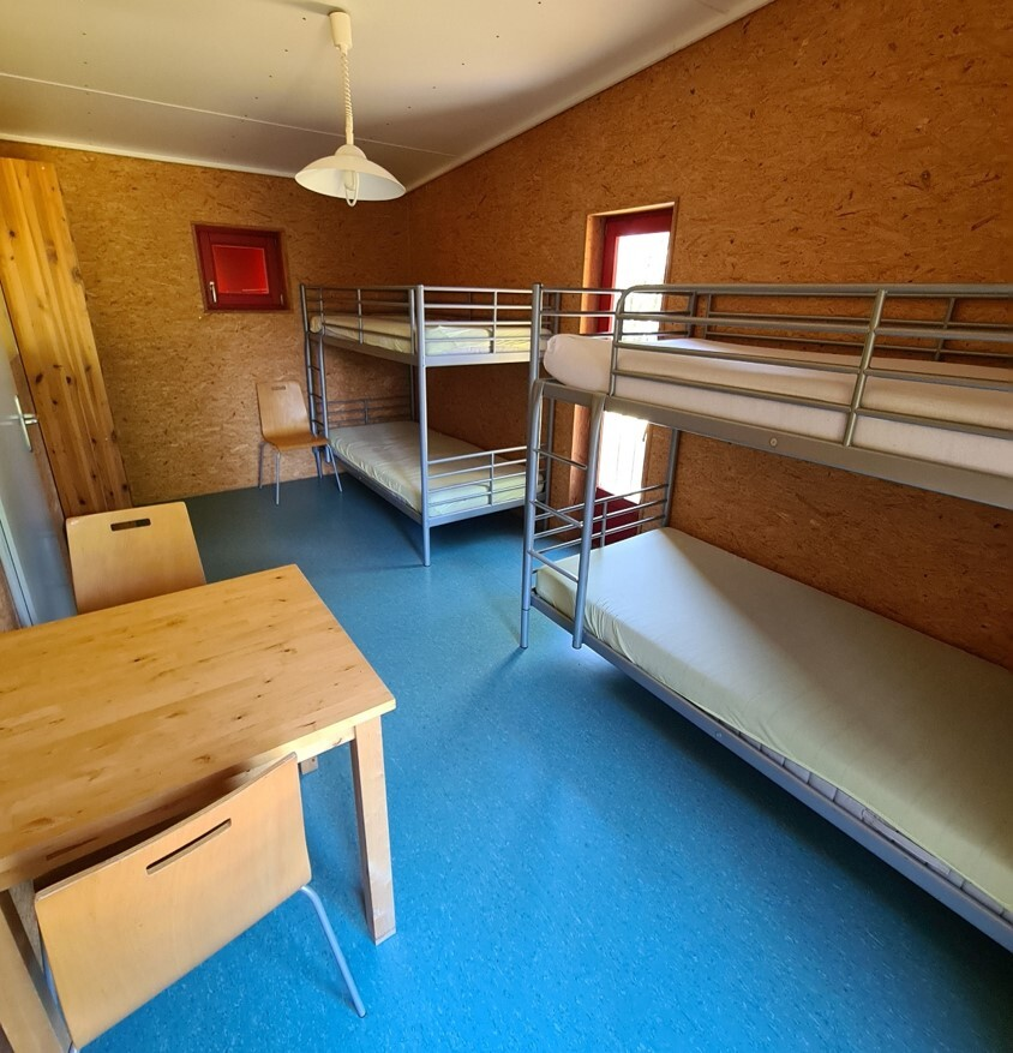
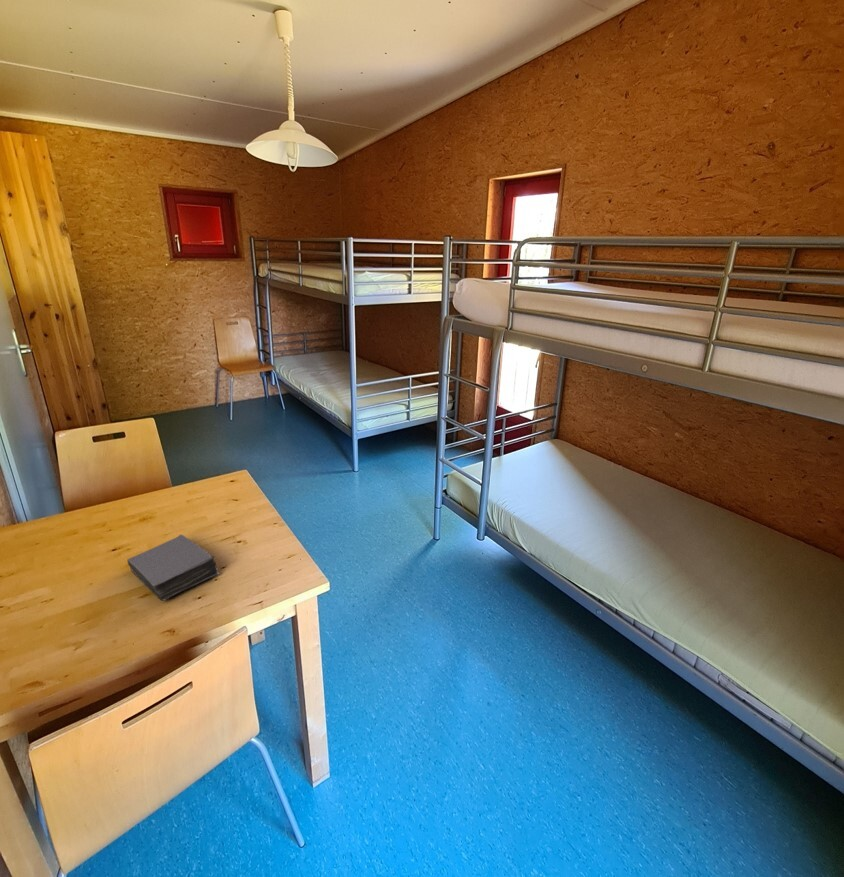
+ book (172, 561)
